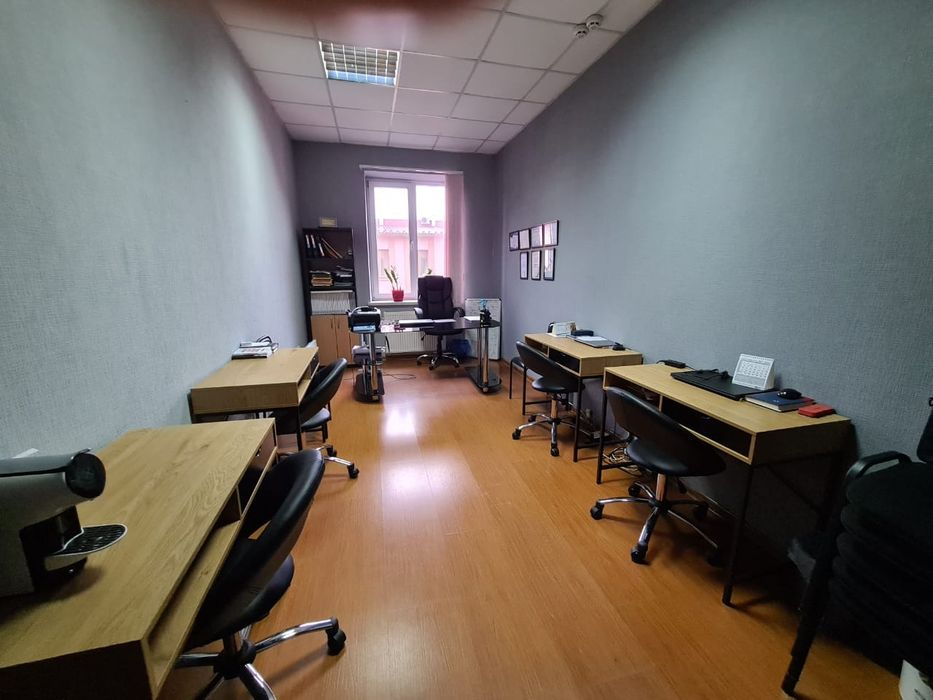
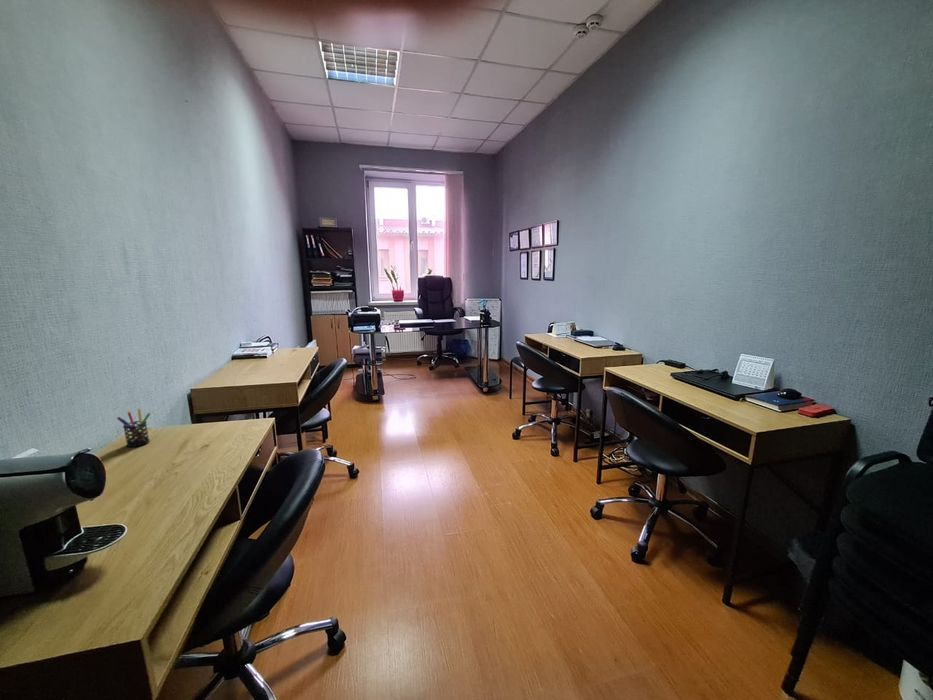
+ pen holder (137, 426)
